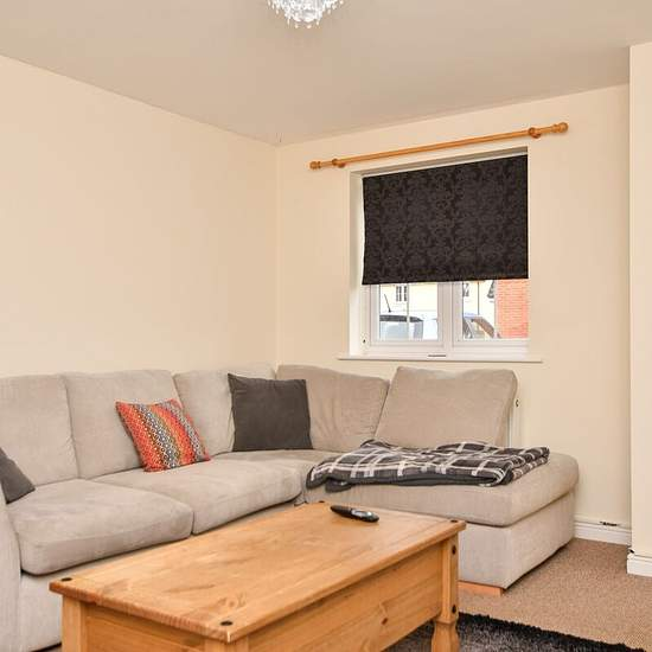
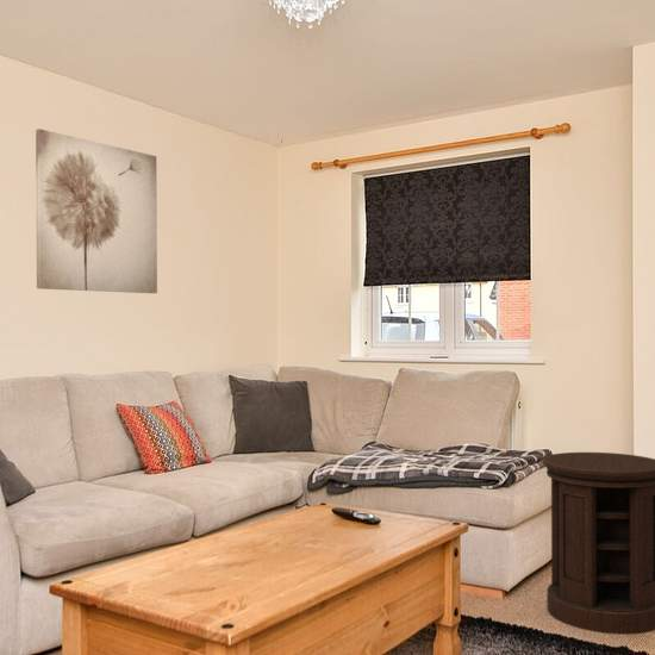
+ side table (603, 537)
+ wall art (100, 217)
